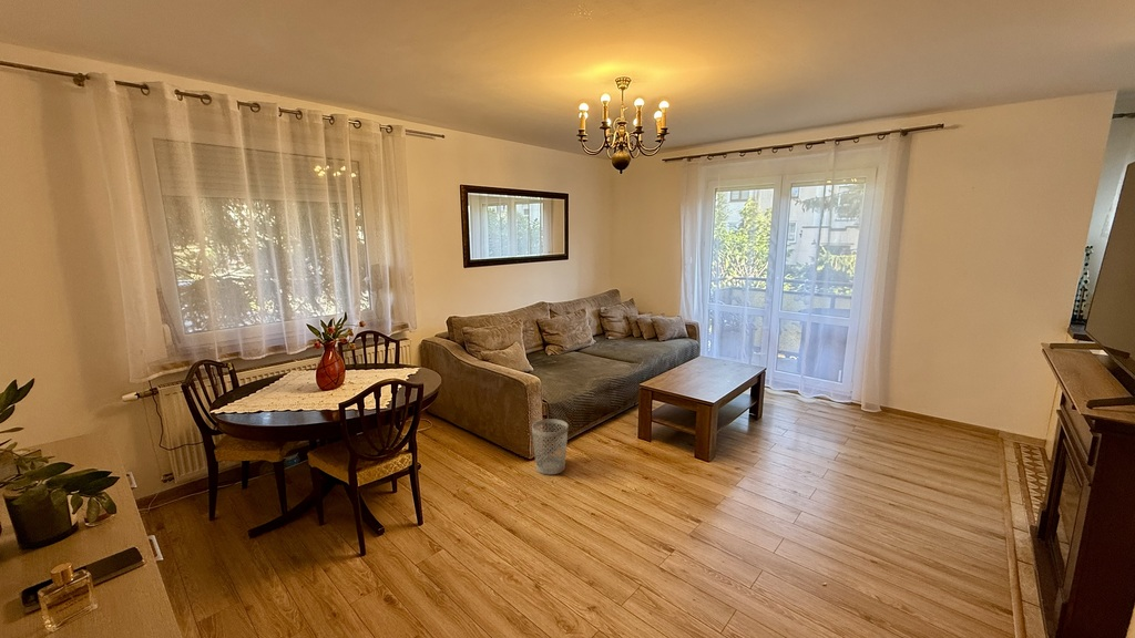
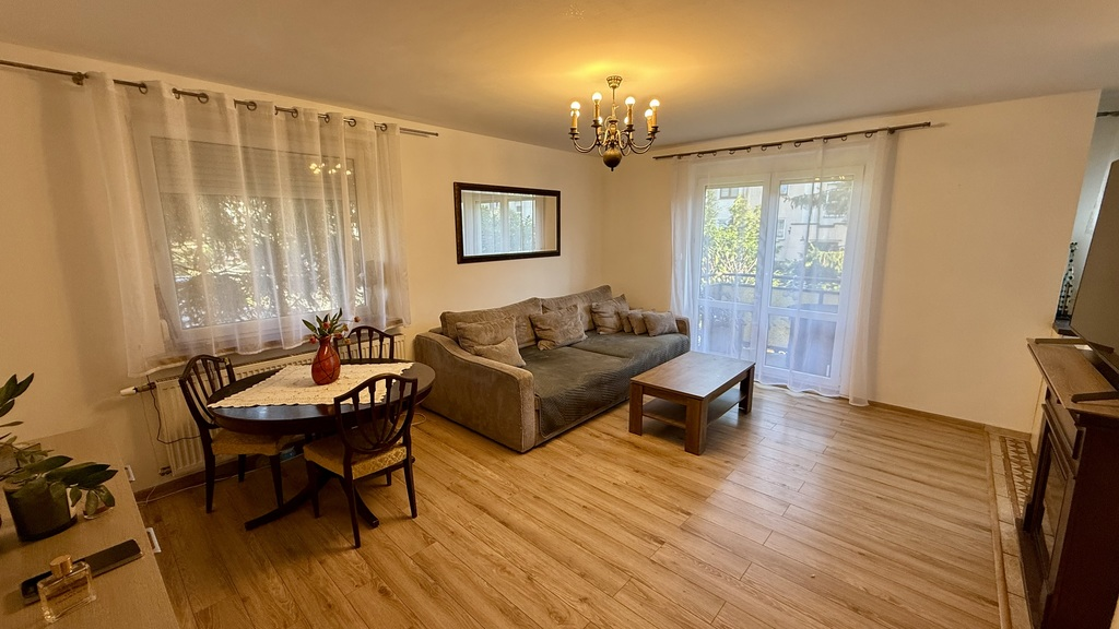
- wastebasket (551, 446)
